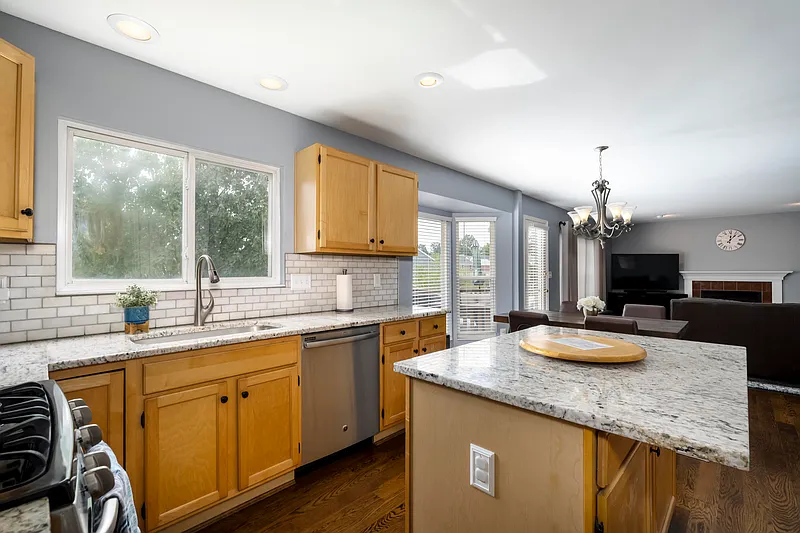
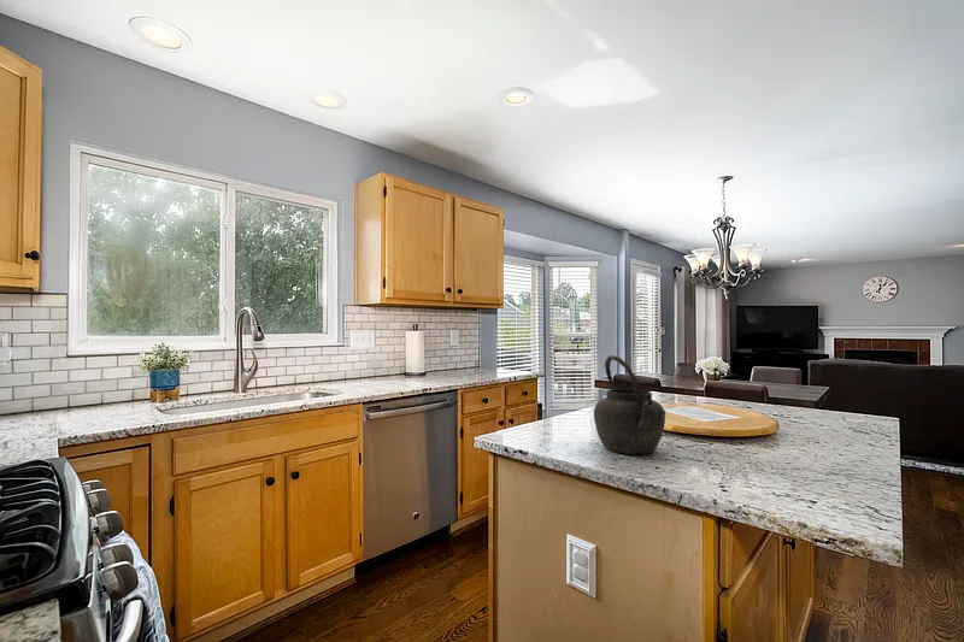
+ kettle (629, 402)
